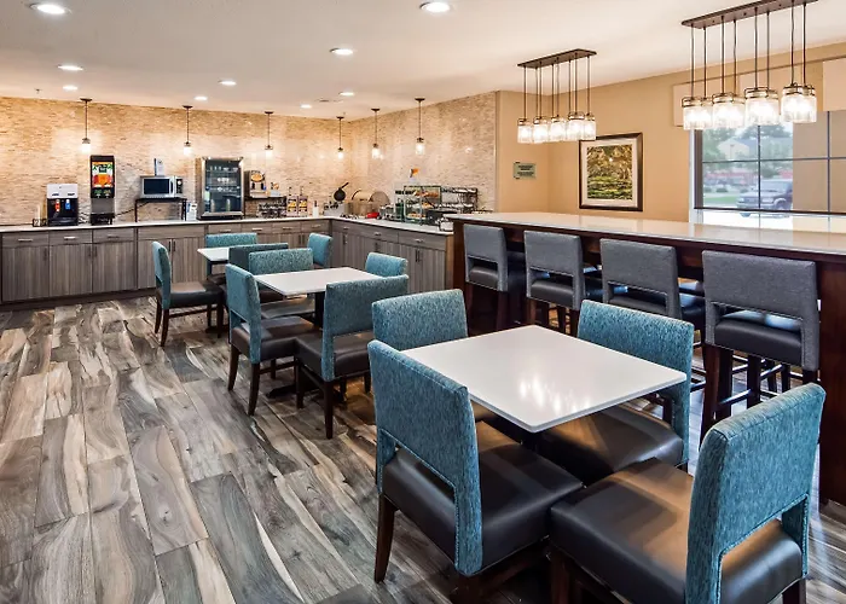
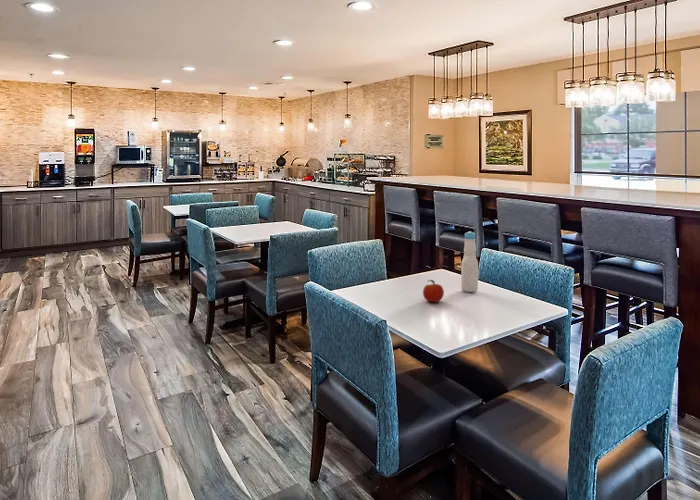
+ bottle (469, 261)
+ fruit (433, 290)
